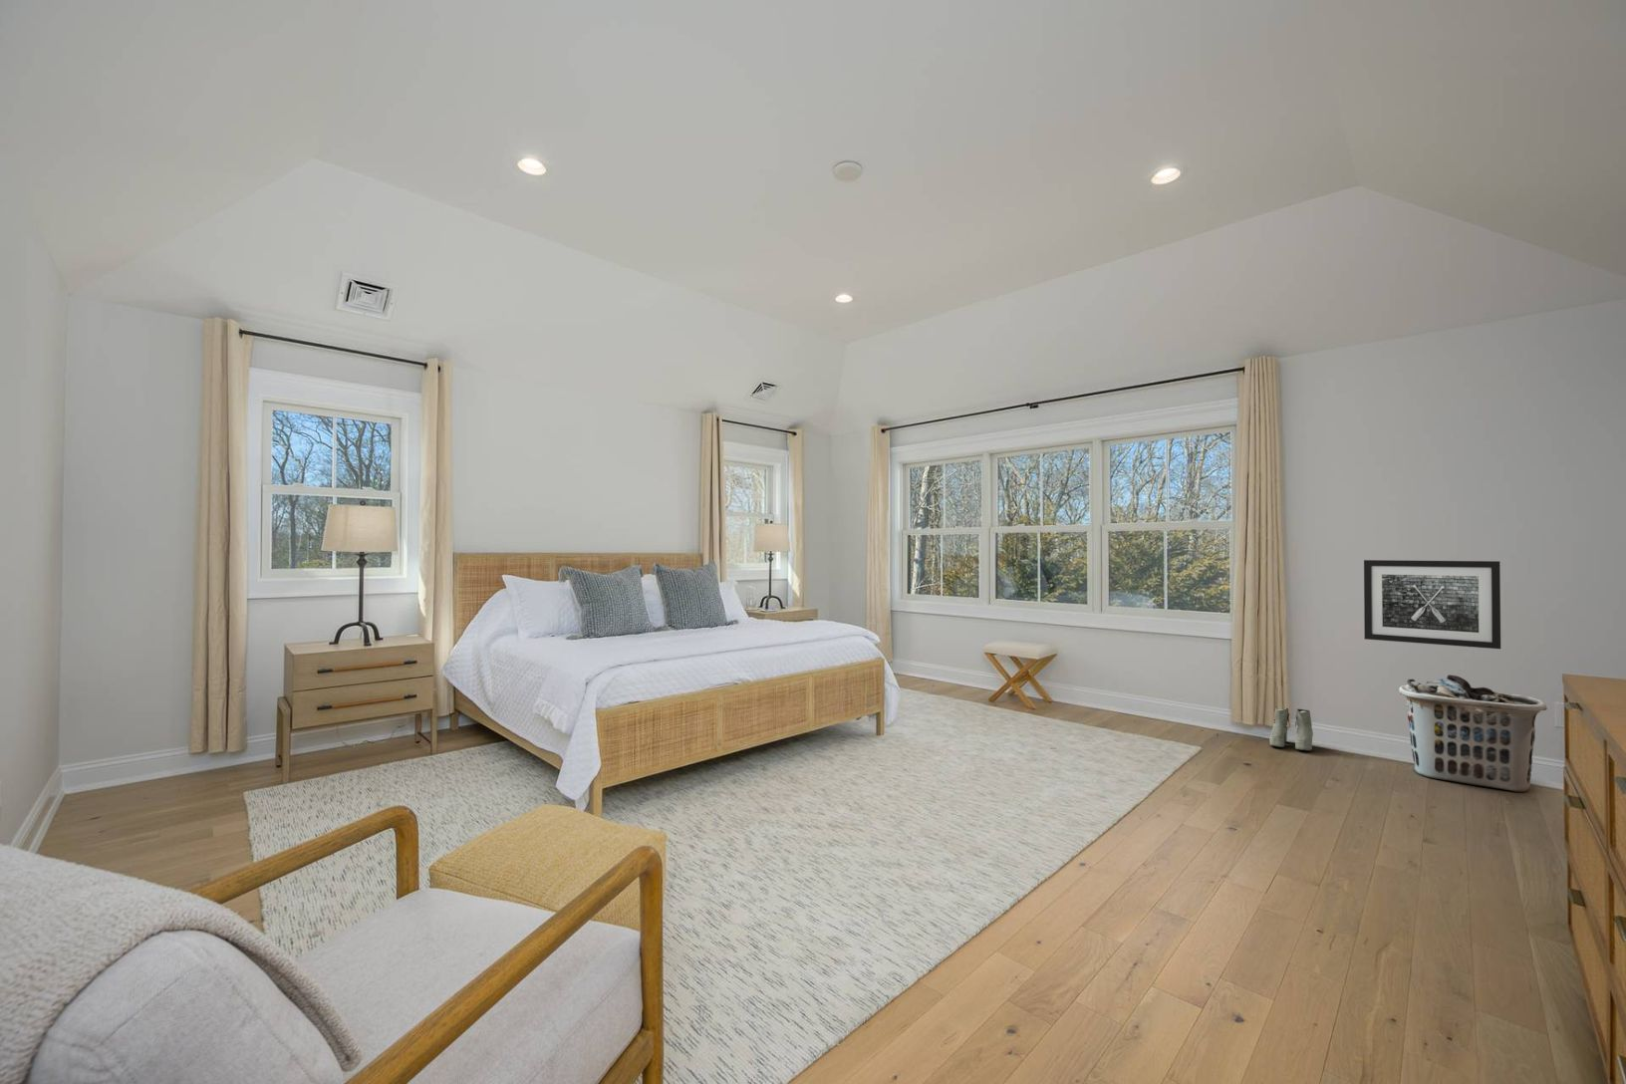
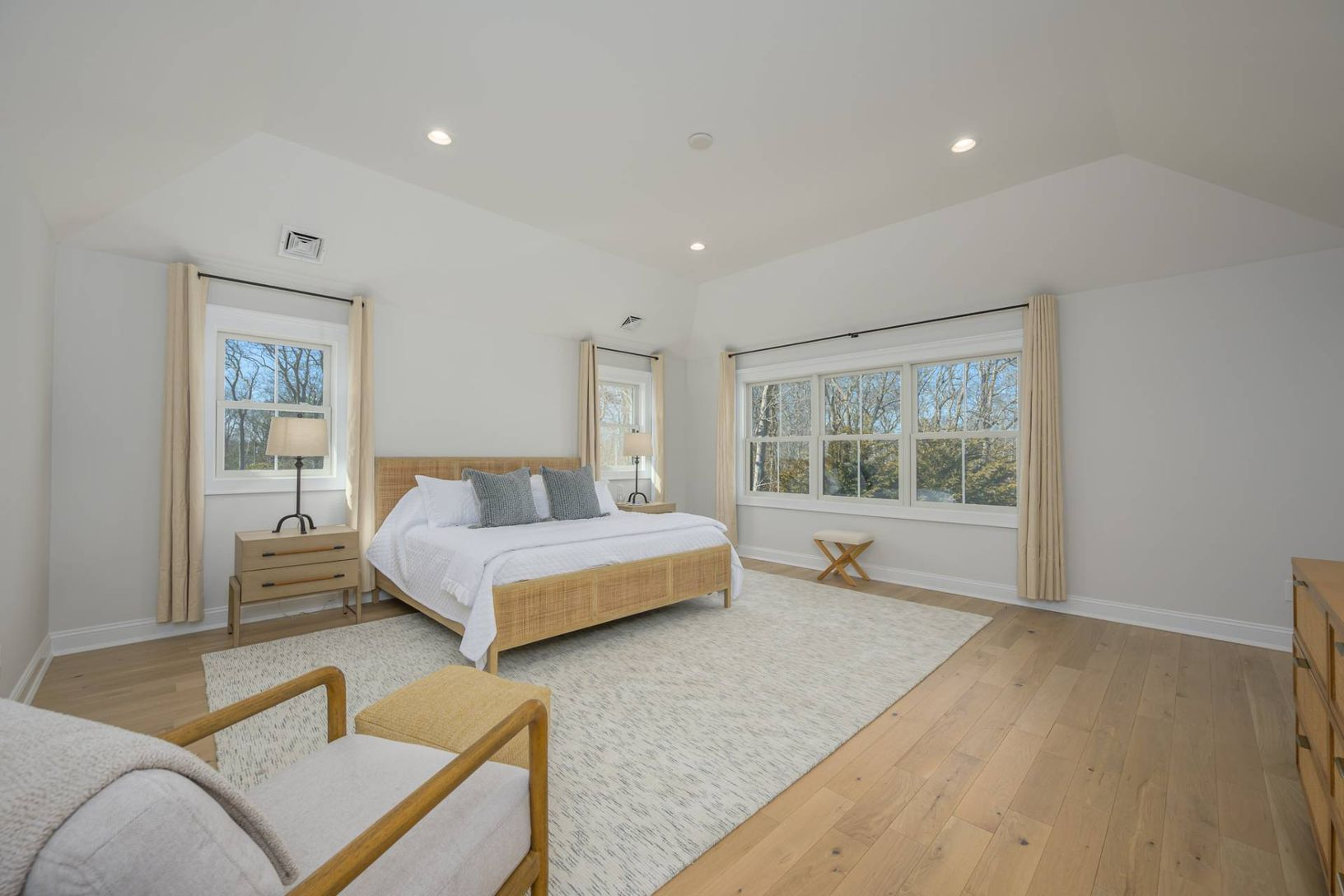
- clothes hamper (1469, 728)
- boots (1290, 726)
- wall art (1429, 601)
